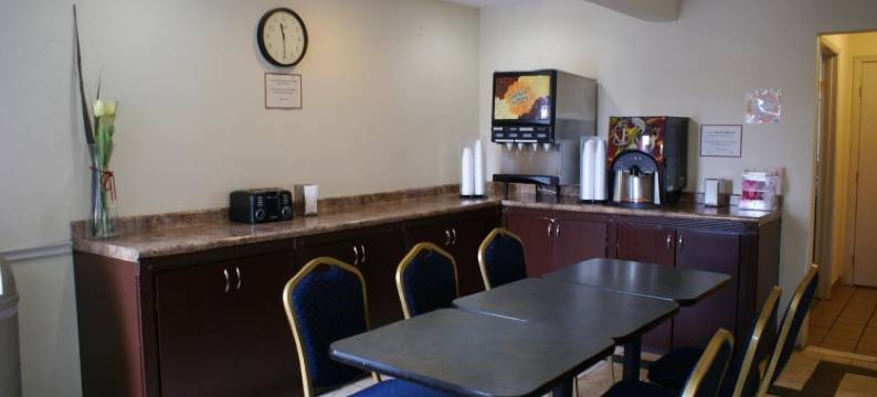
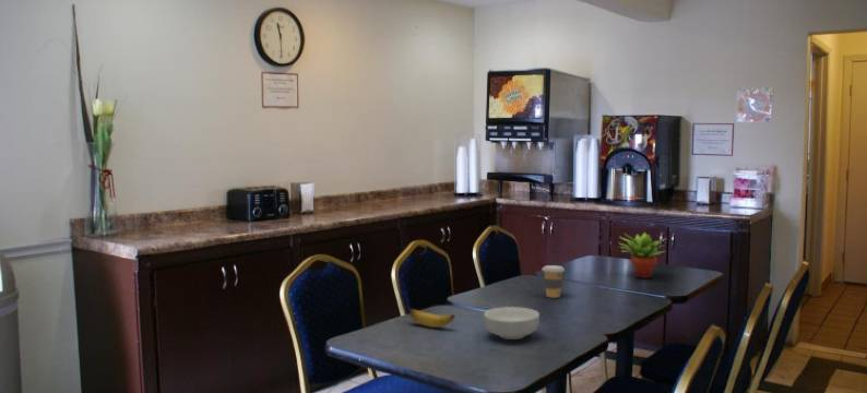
+ banana (429, 315)
+ cereal bowl (511, 324)
+ succulent plant (641, 253)
+ coffee cup (553, 281)
